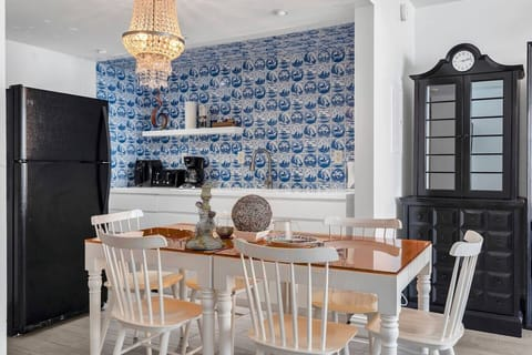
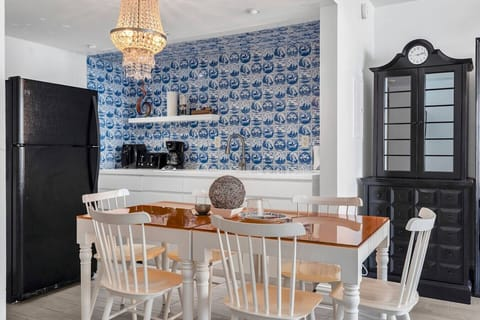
- candlestick (205, 215)
